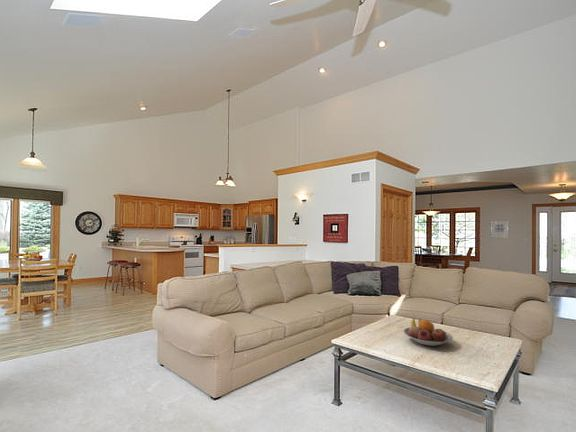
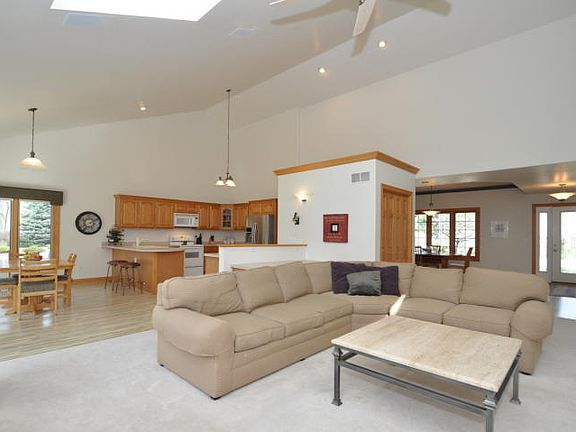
- fruit bowl (427, 332)
